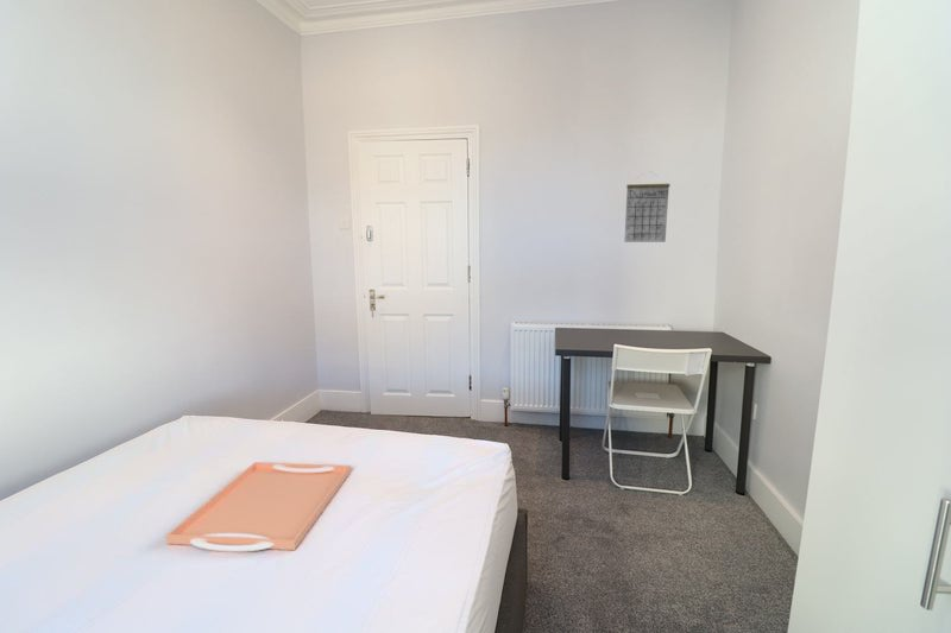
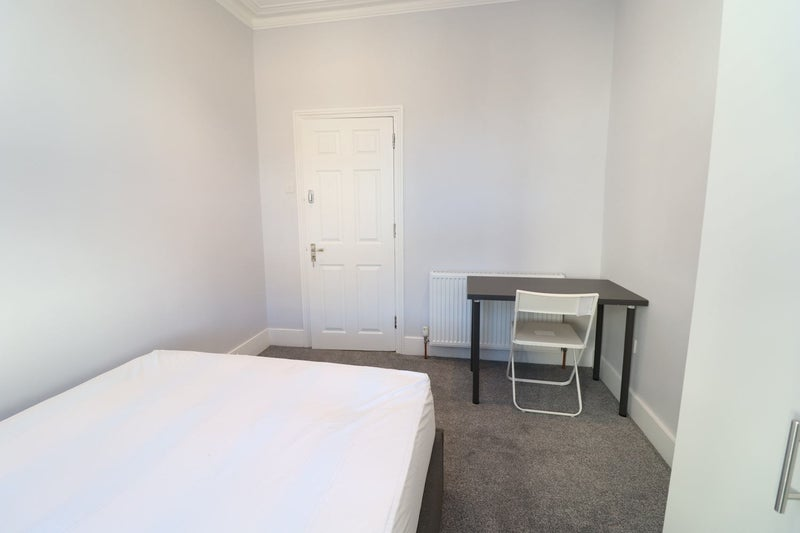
- calendar (647, 205)
- serving tray (271, 499)
